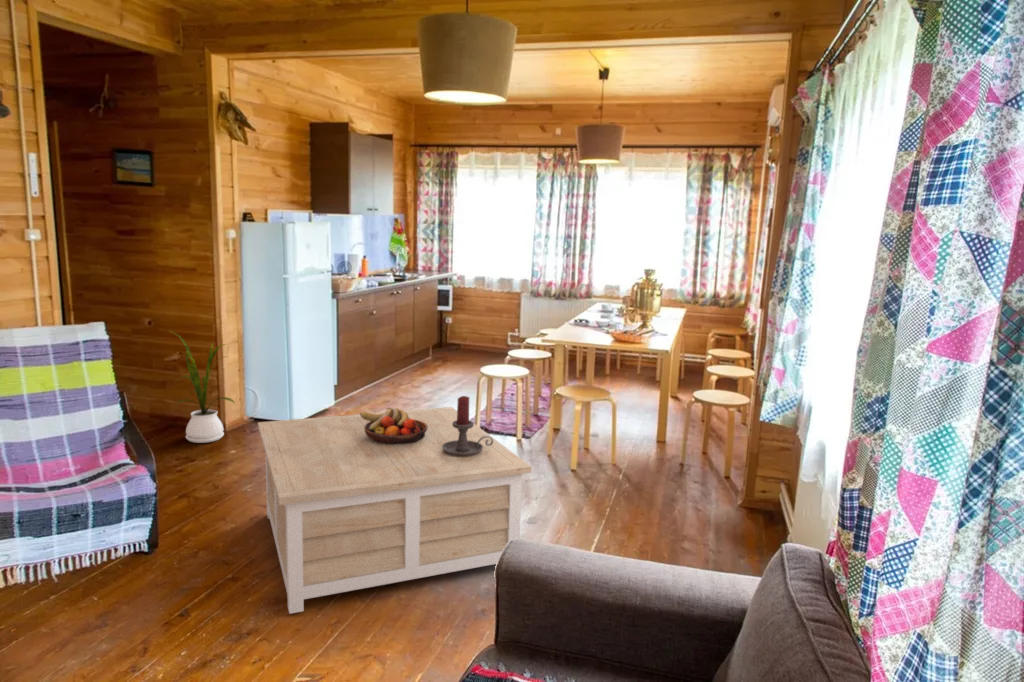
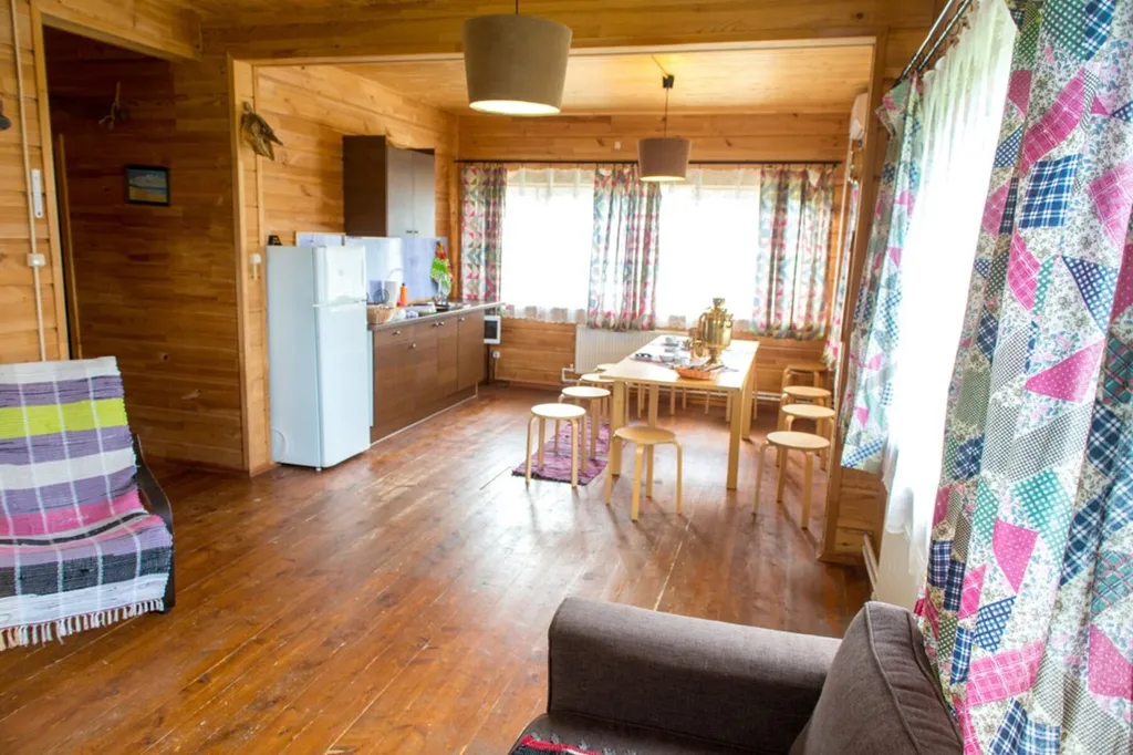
- candle holder (468, 422)
- fruit bowl (395, 423)
- coffee table (383, 492)
- house plant (199, 385)
